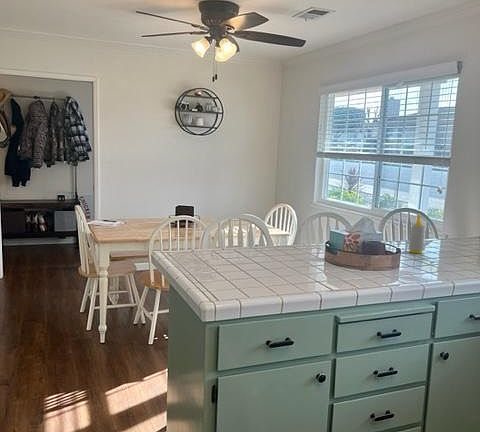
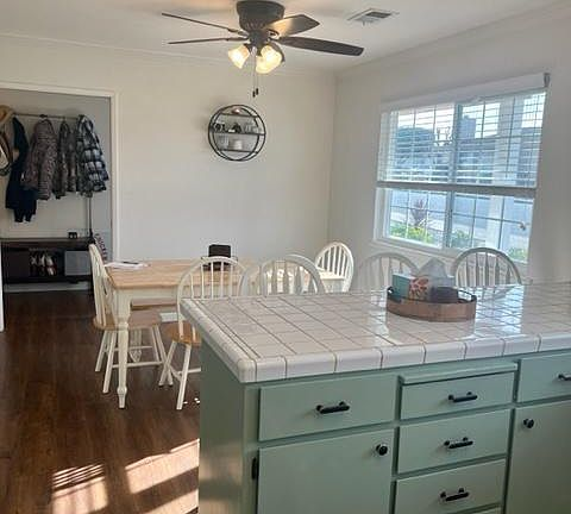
- soap bottle (417, 233)
